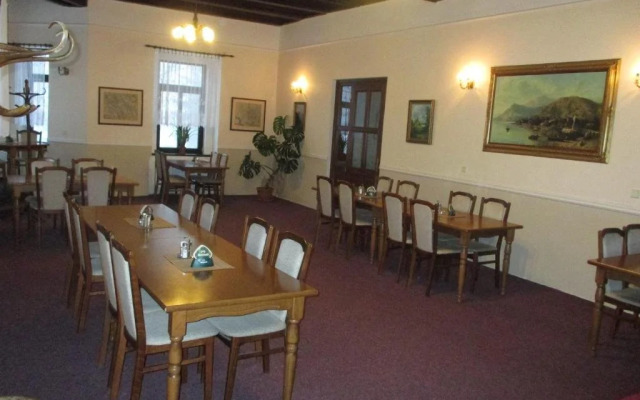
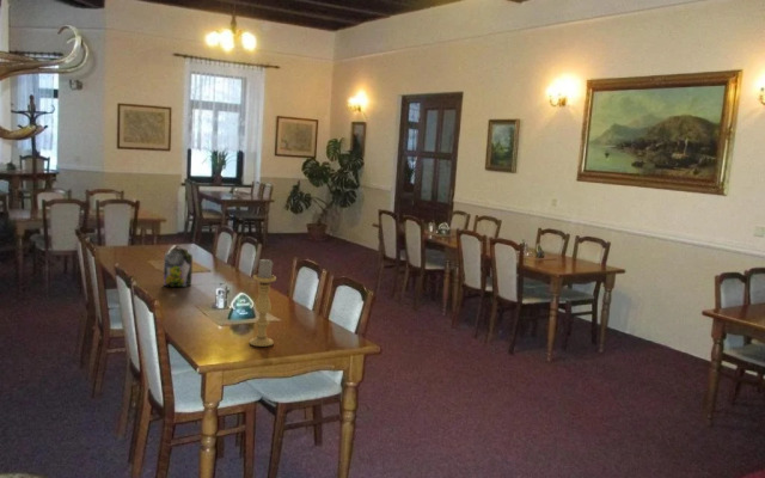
+ candle holder (263, 300)
+ jar (178, 266)
